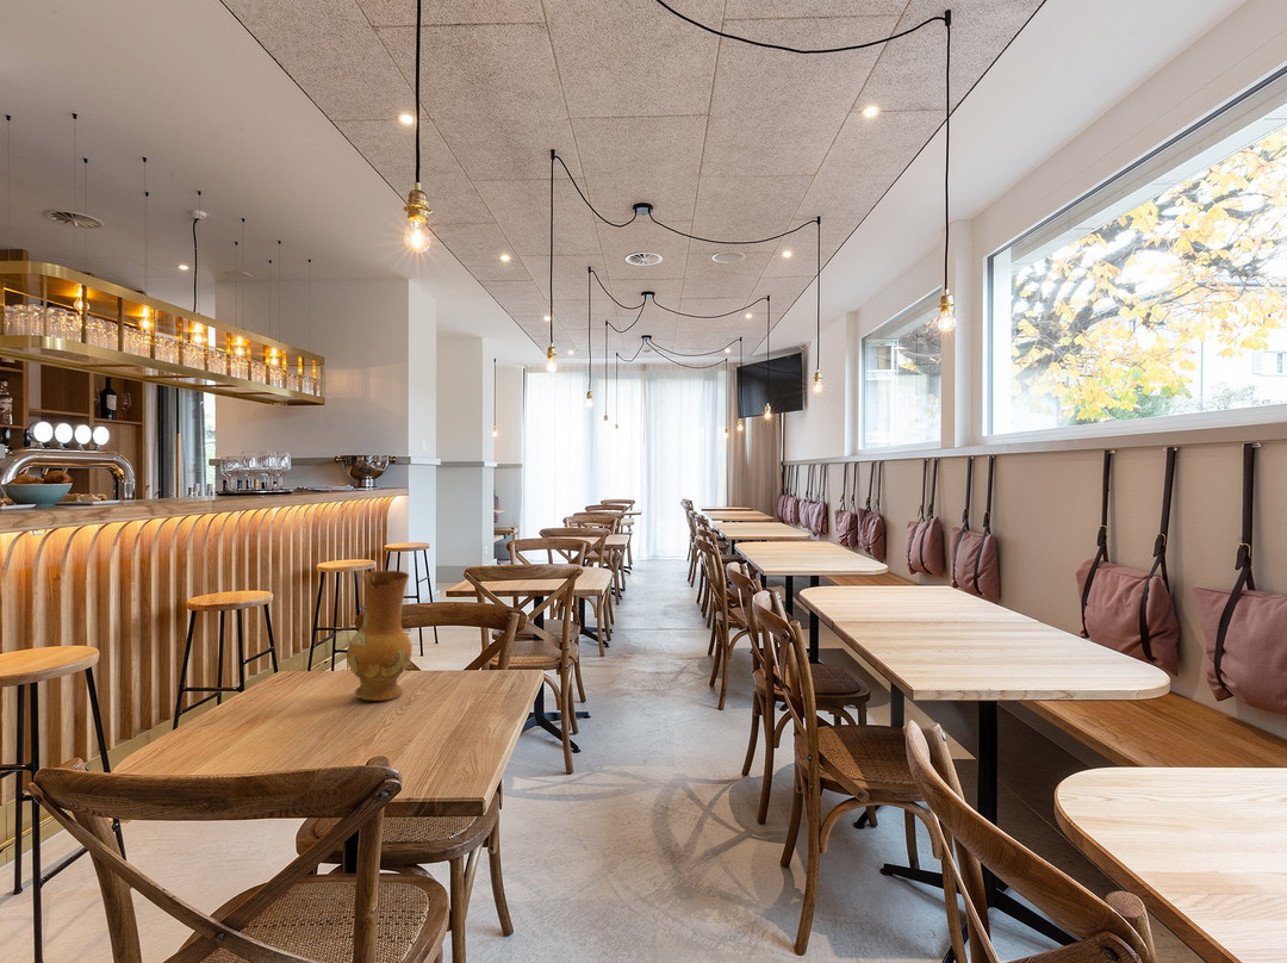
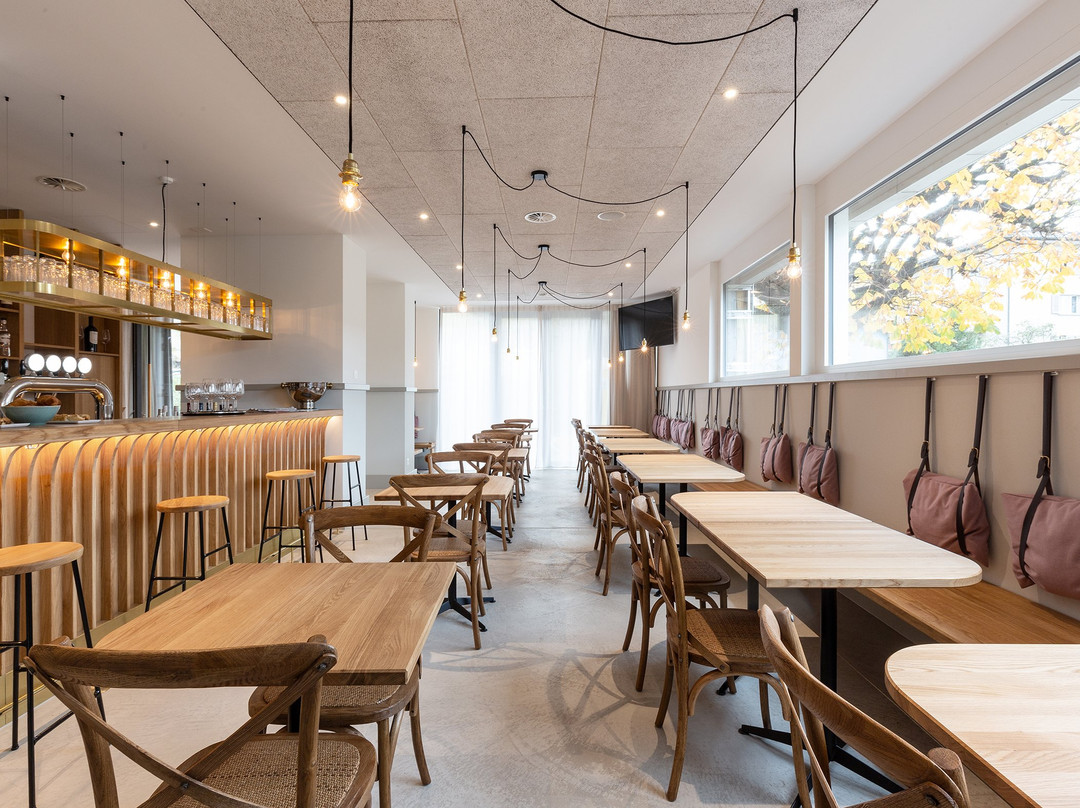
- ceramic jug (379, 633)
